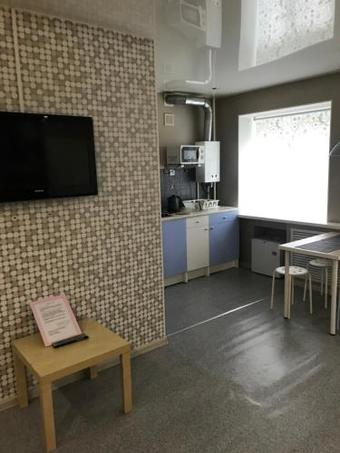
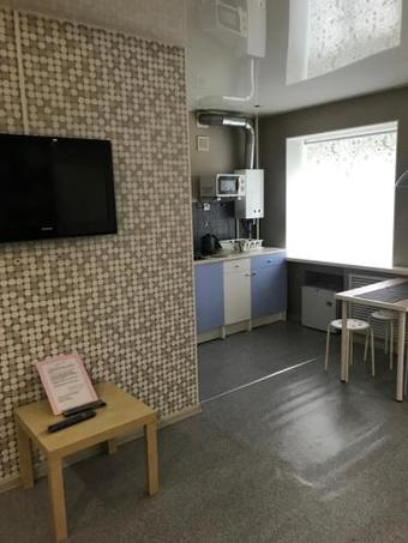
+ remote control (72, 421)
